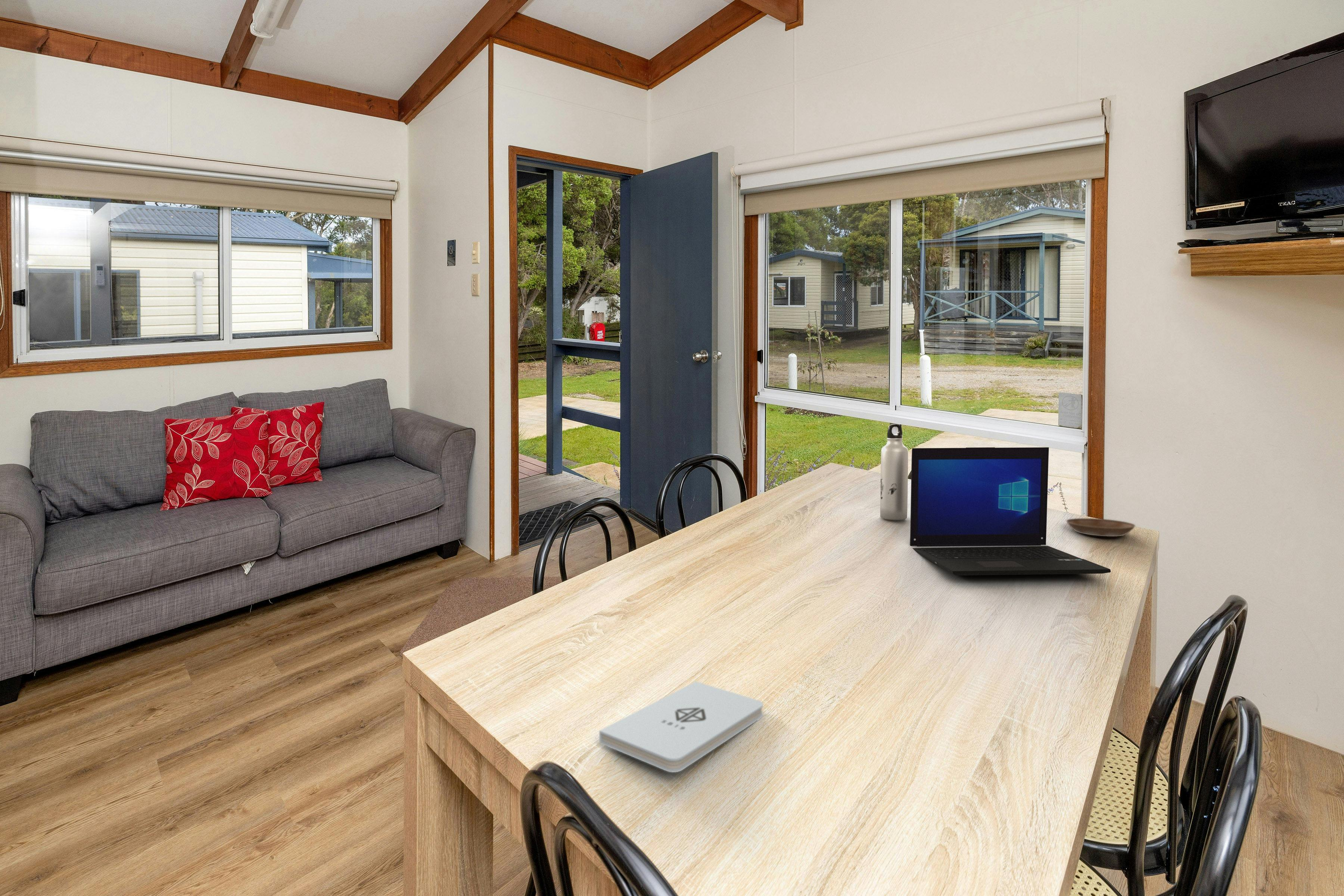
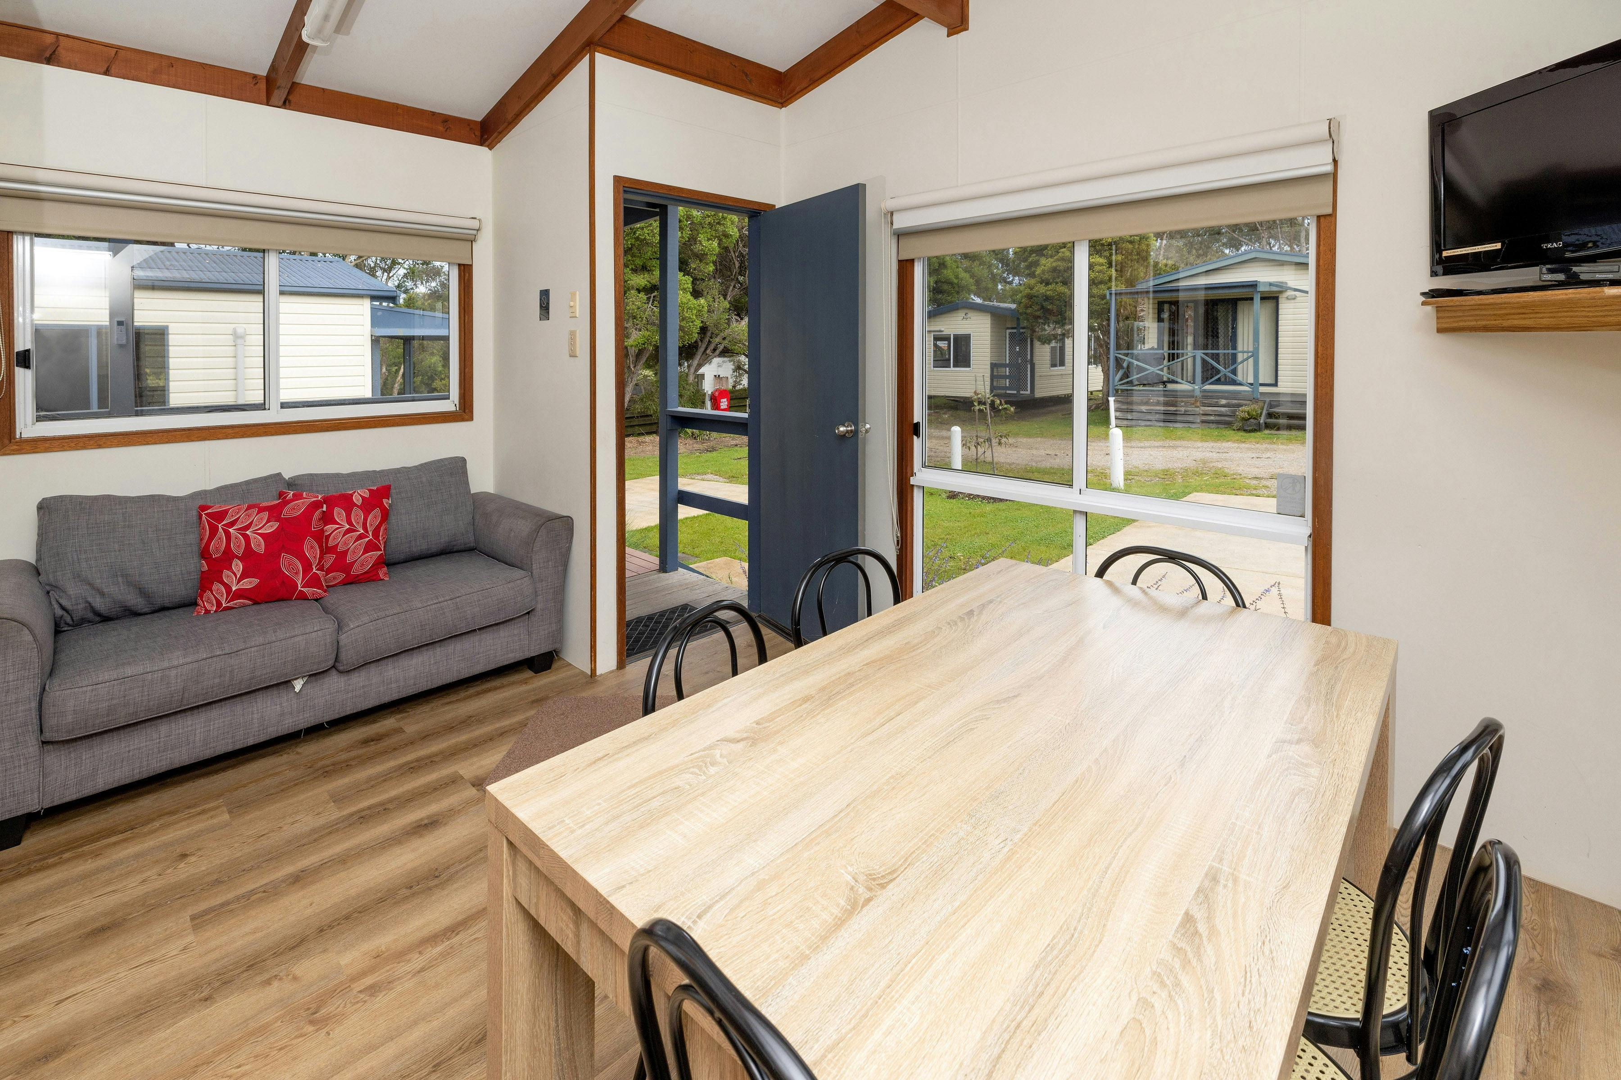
- notepad (687, 722)
- saucer (1100, 528)
- laptop (1004, 507)
- water bottle (894, 471)
